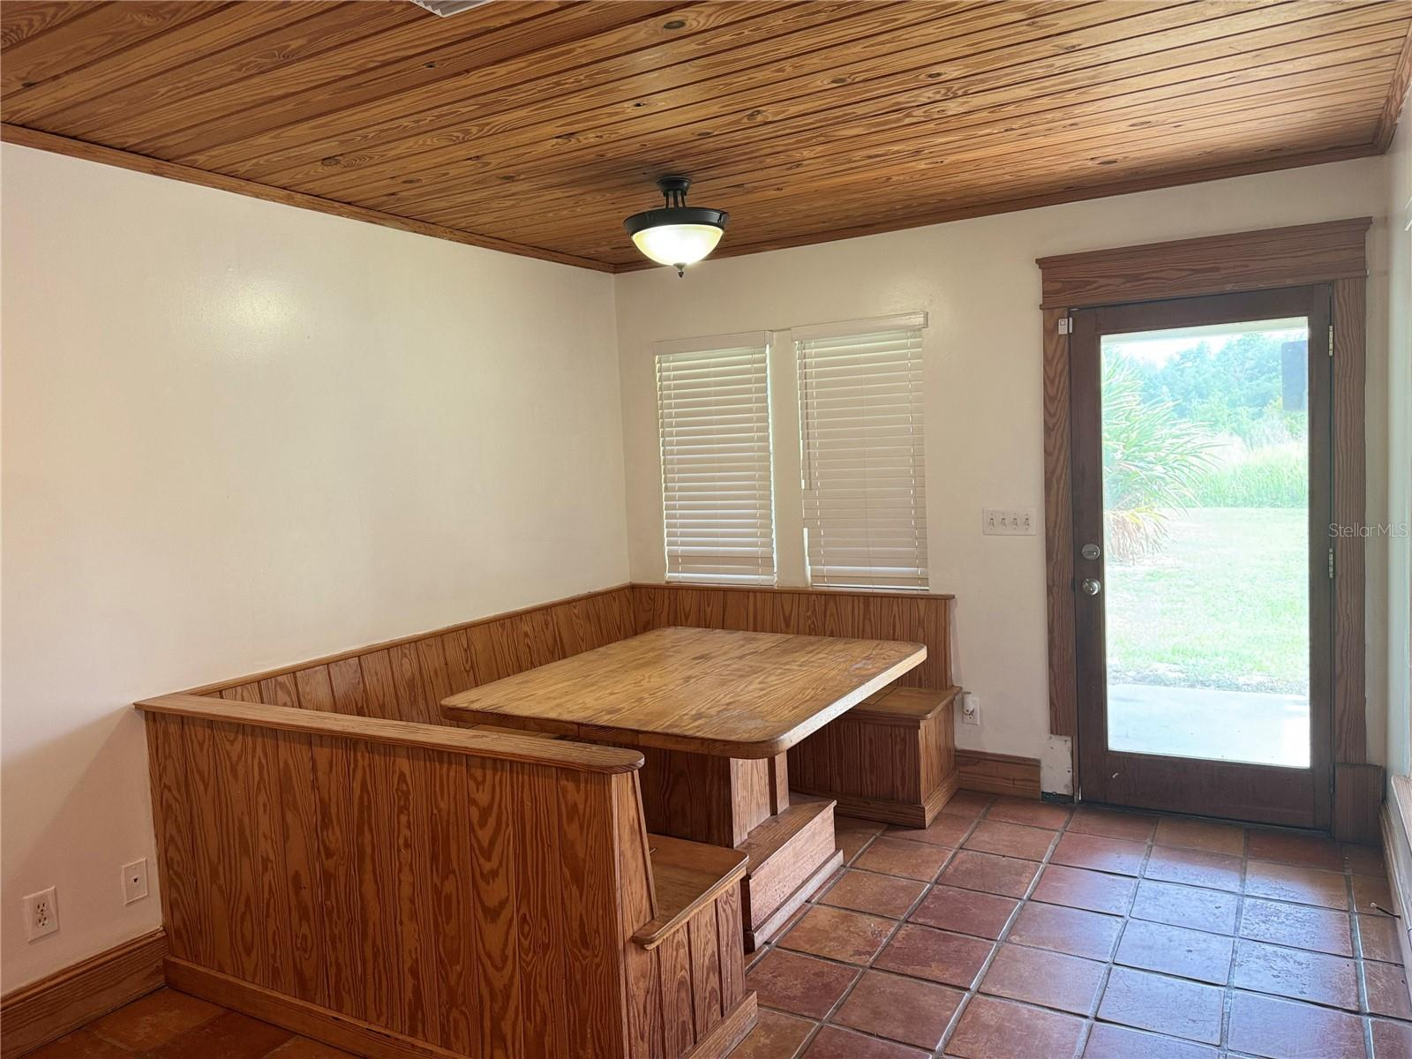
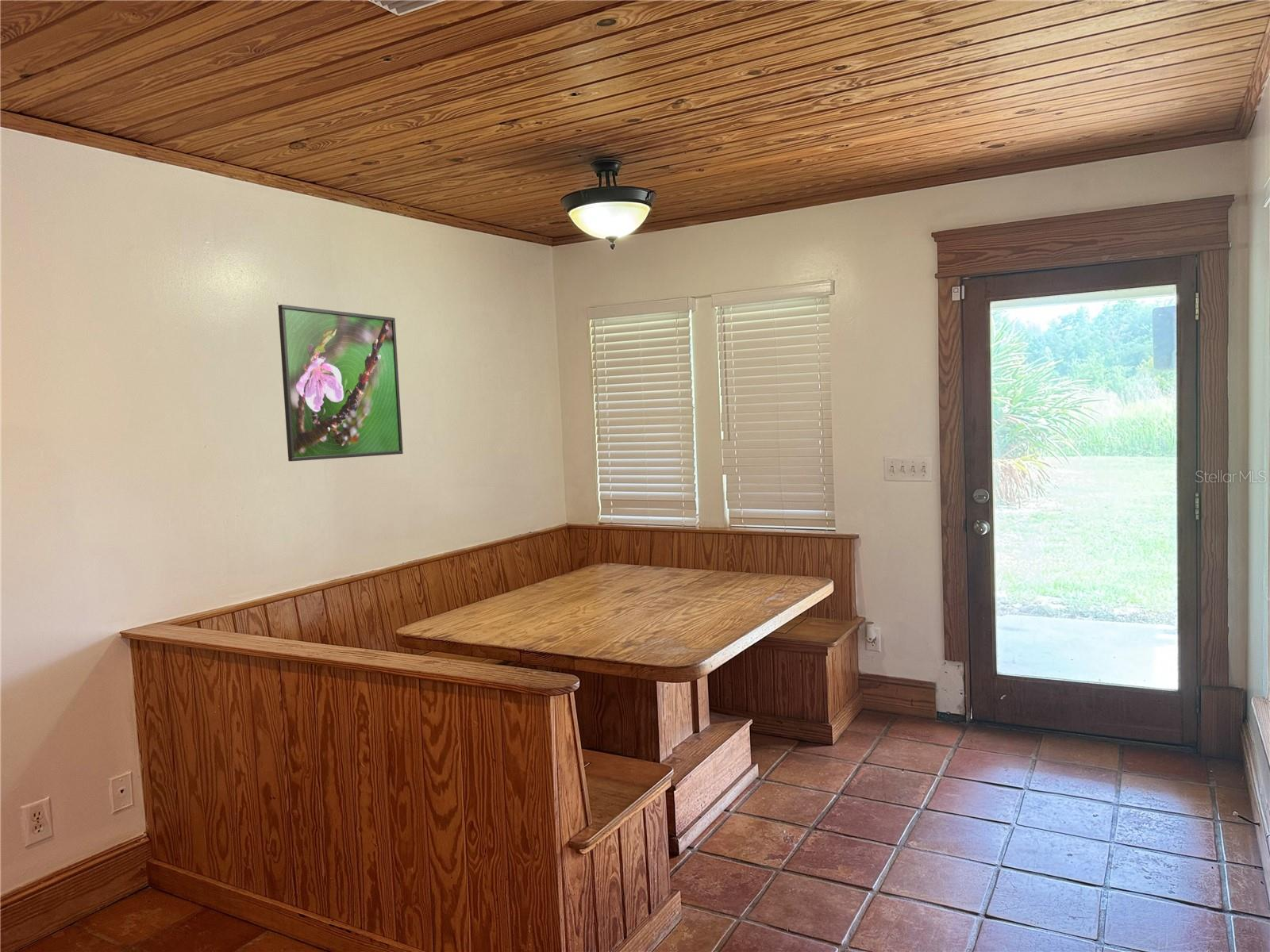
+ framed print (344, 385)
